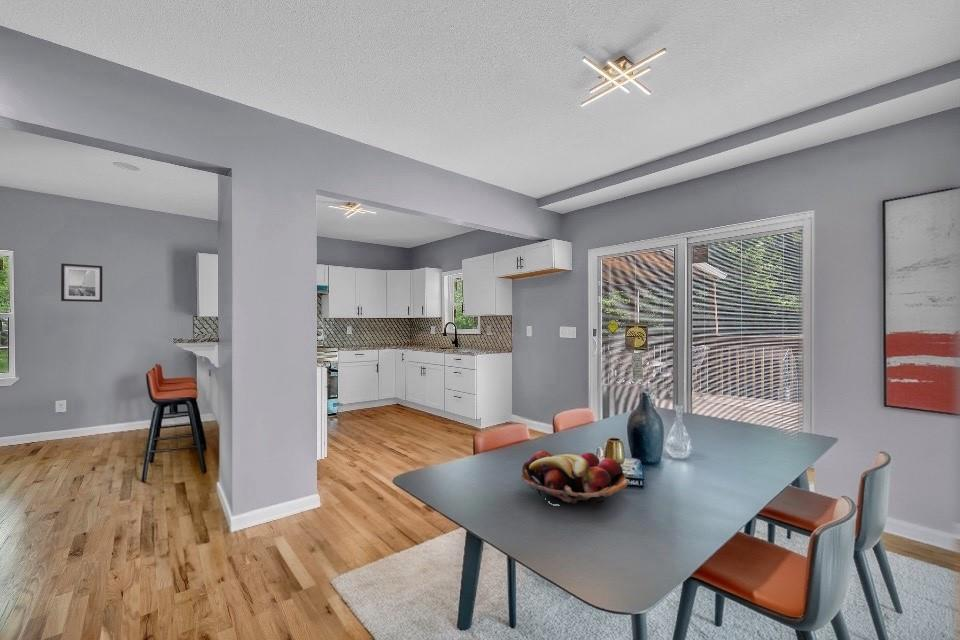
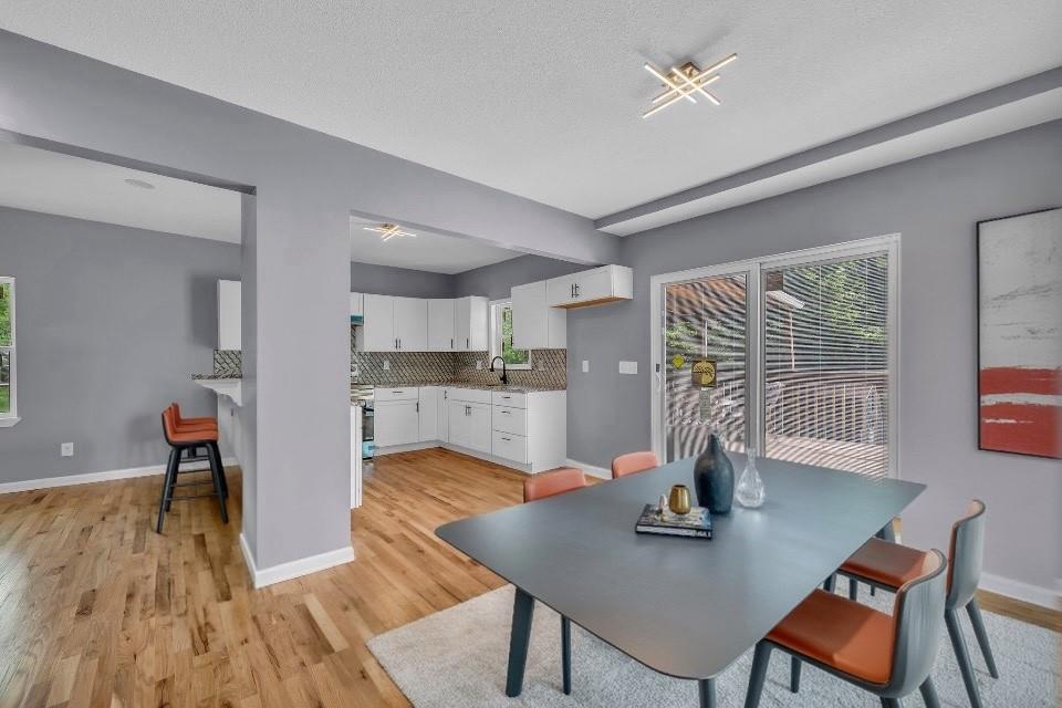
- fruit basket (573, 473)
- wall art (82, 283)
